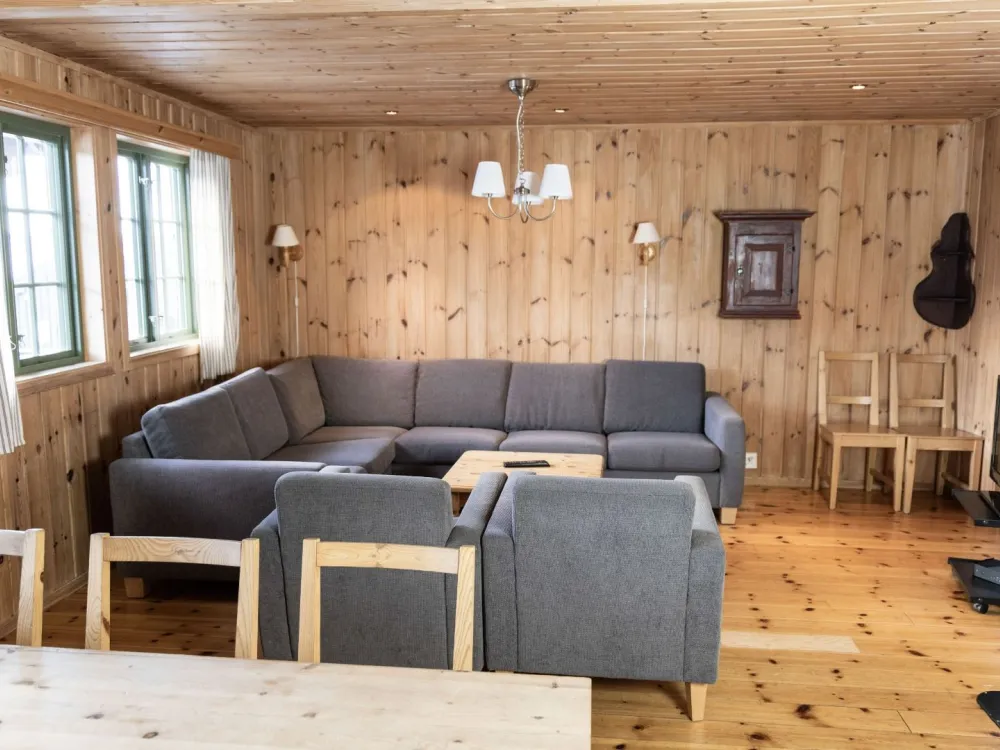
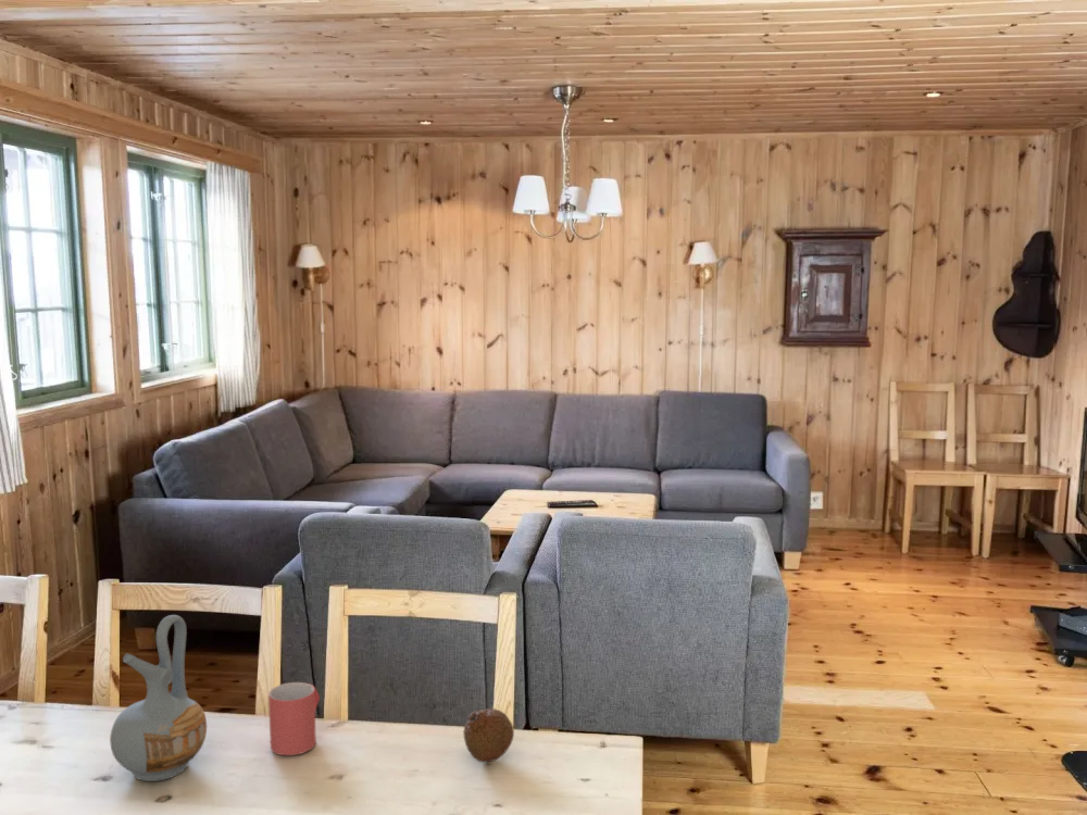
+ mug (298, 713)
+ fruit (488, 734)
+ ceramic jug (158, 697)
